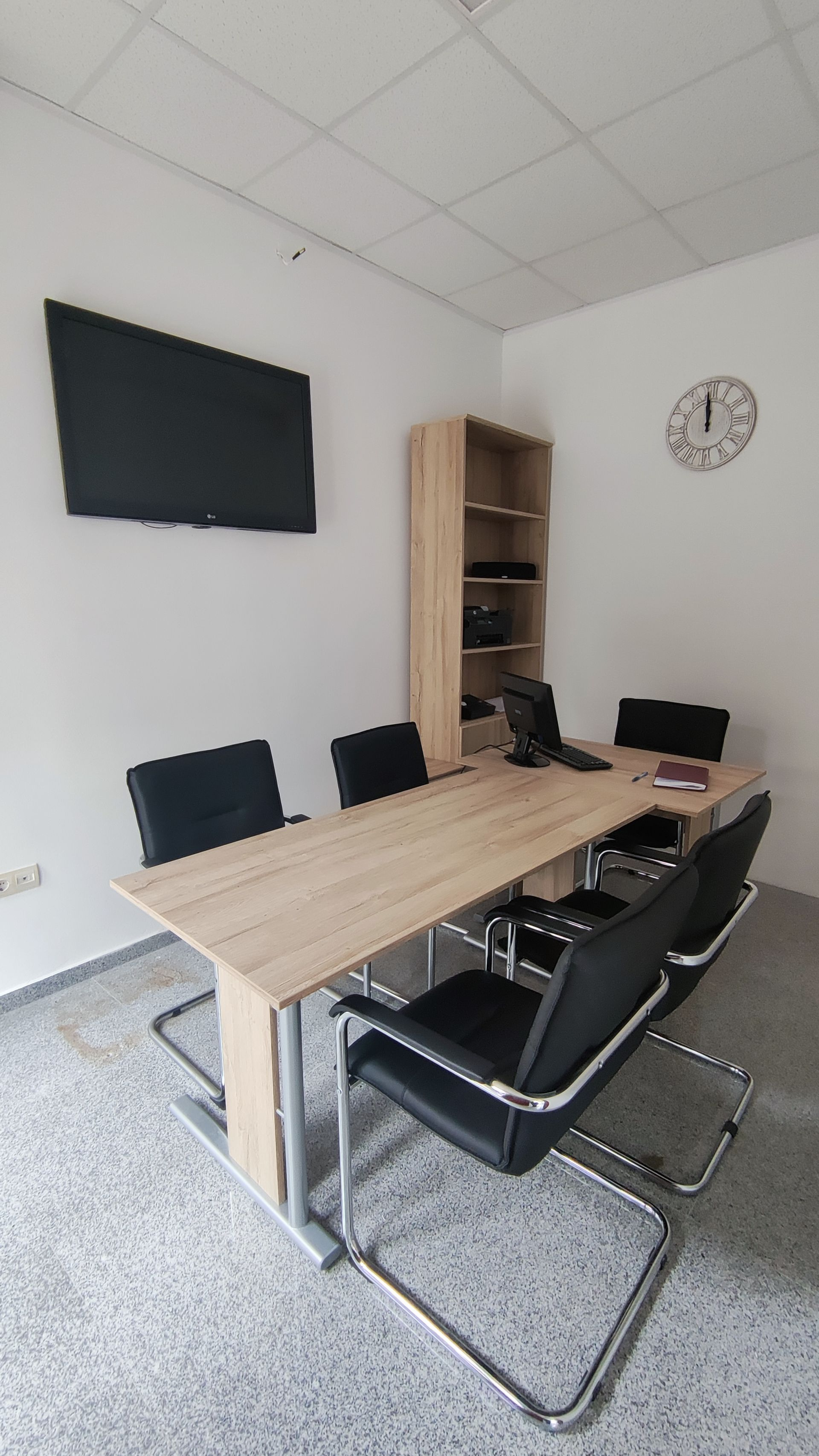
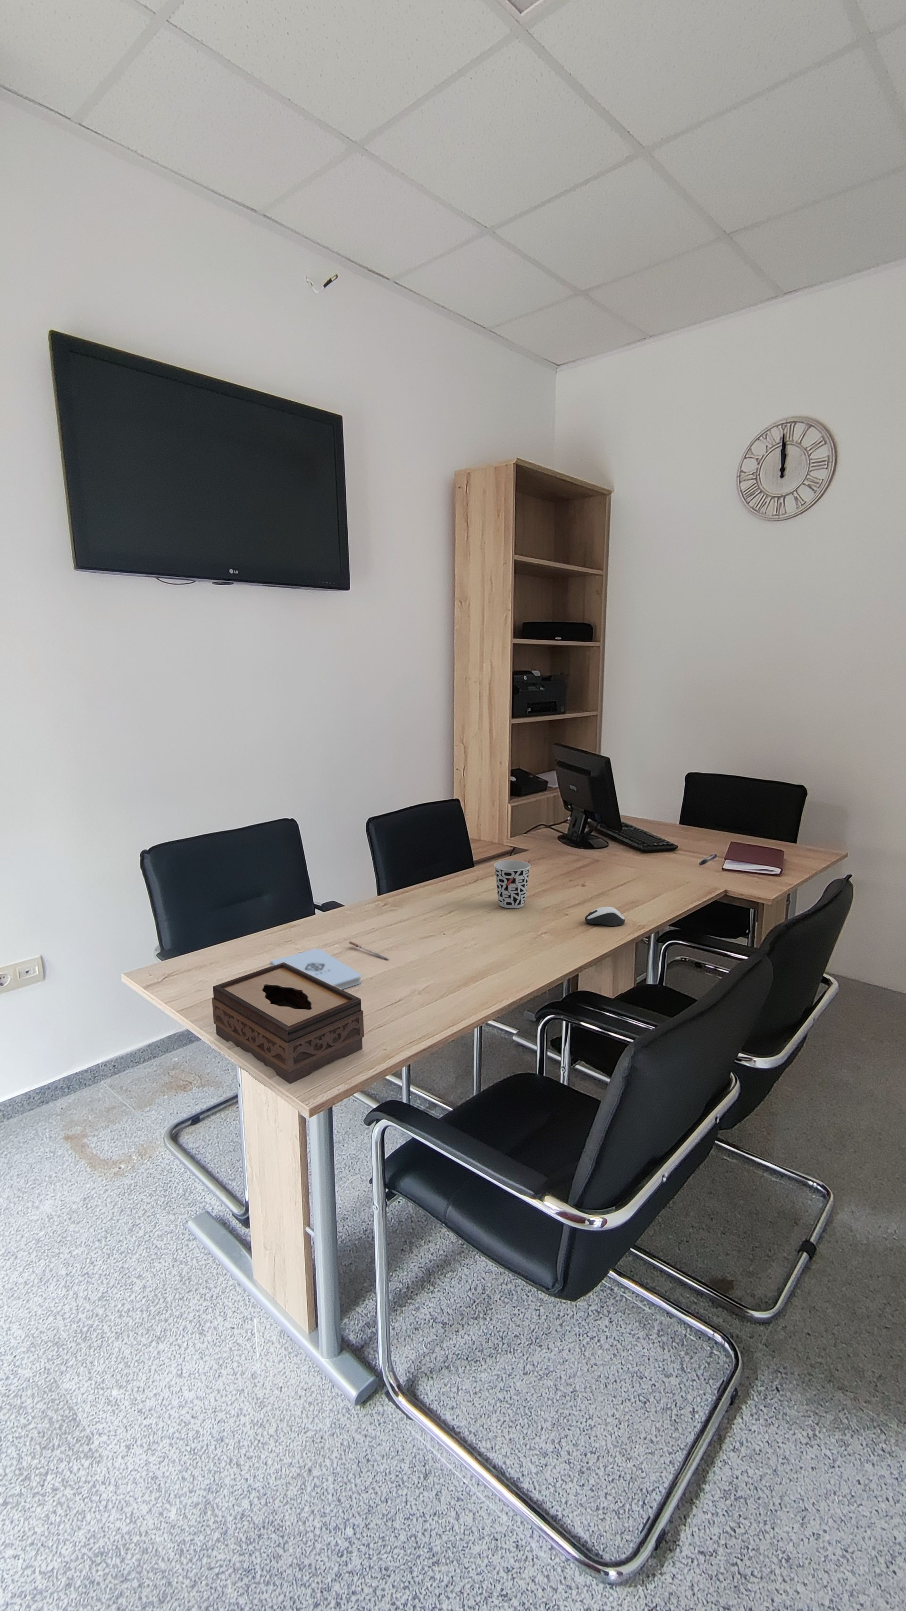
+ pen (368, 950)
+ computer mouse (605, 915)
+ cup (511, 884)
+ notepad (315, 971)
+ tissue box (287, 1017)
